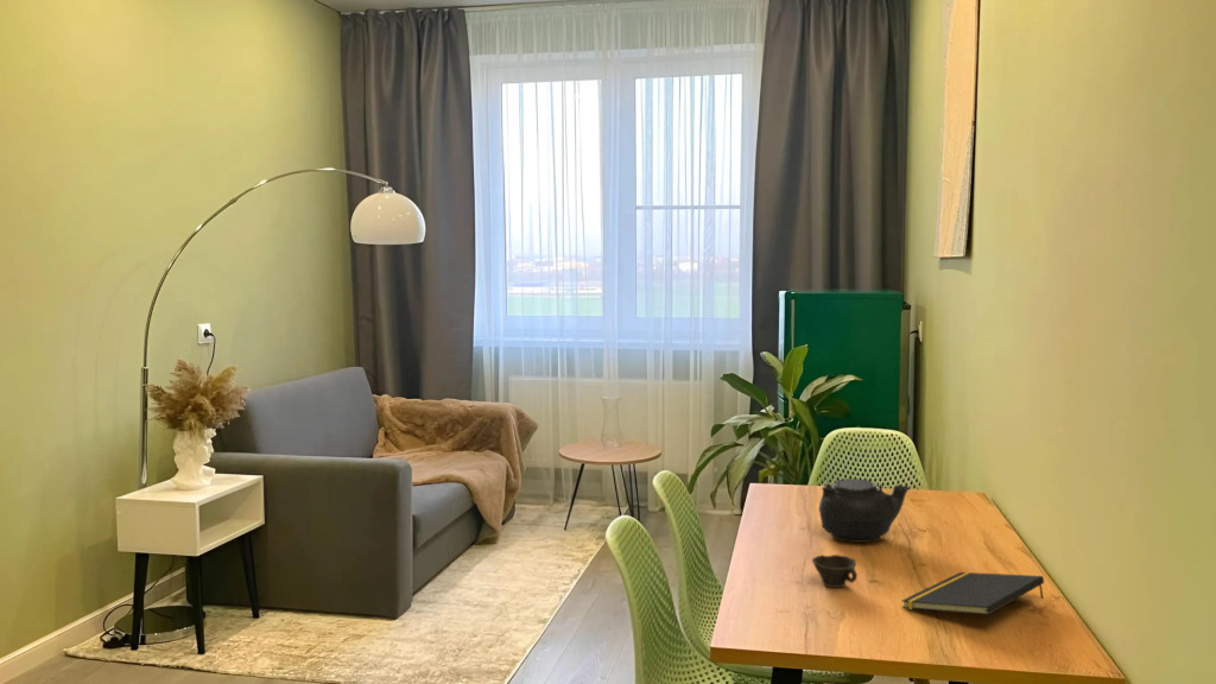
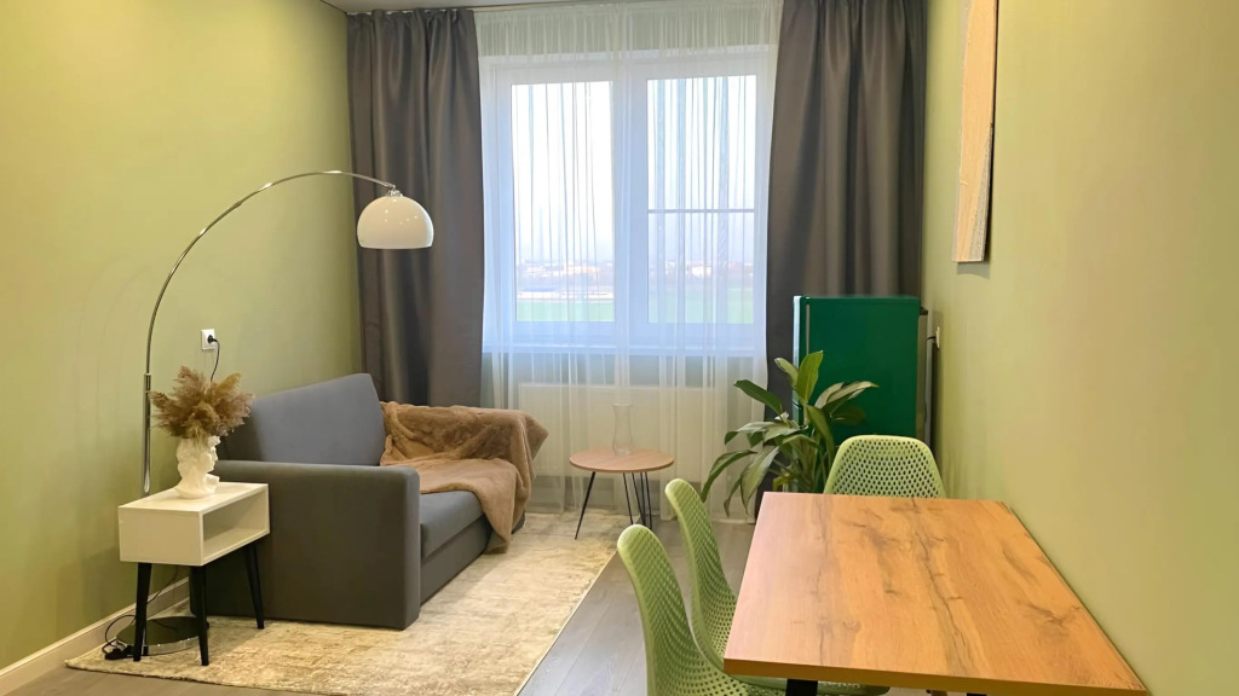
- notepad (973, 591)
- teapot (863, 509)
- cup (835, 572)
